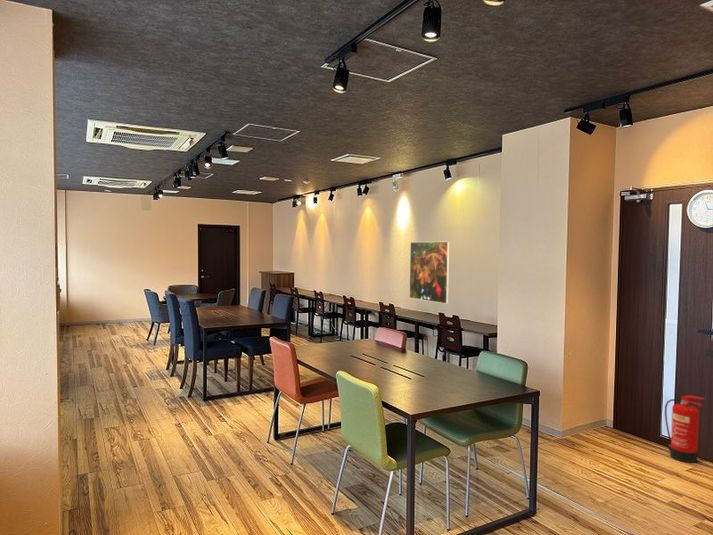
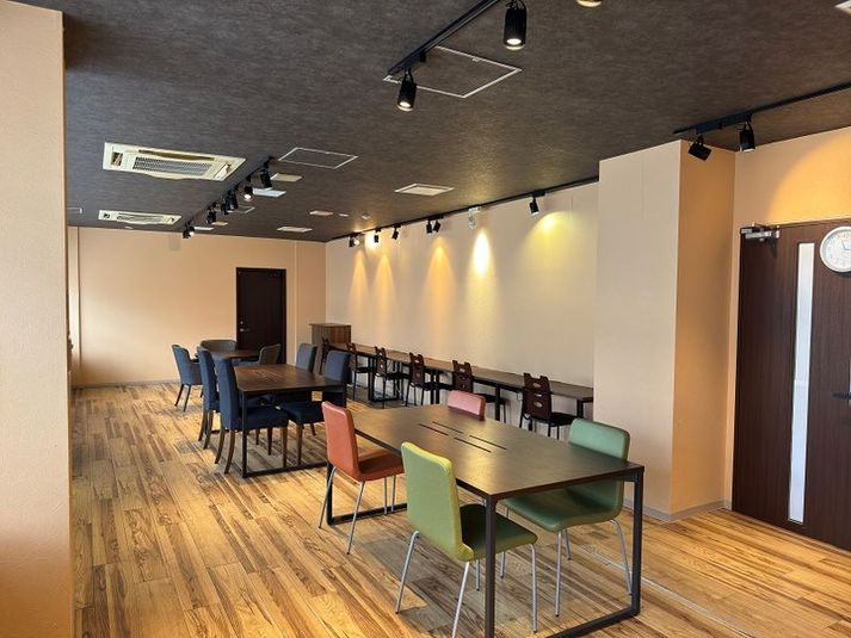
- fire extinguisher (682, 425)
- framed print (428, 271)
